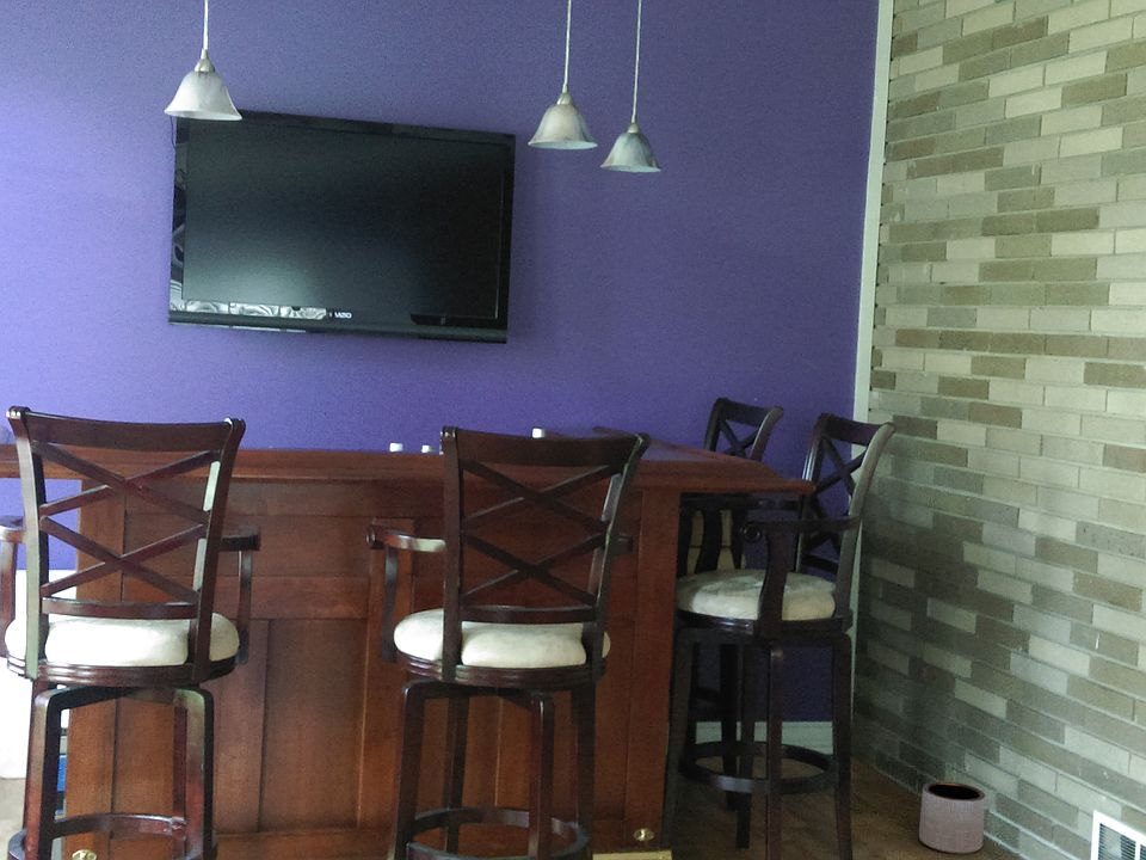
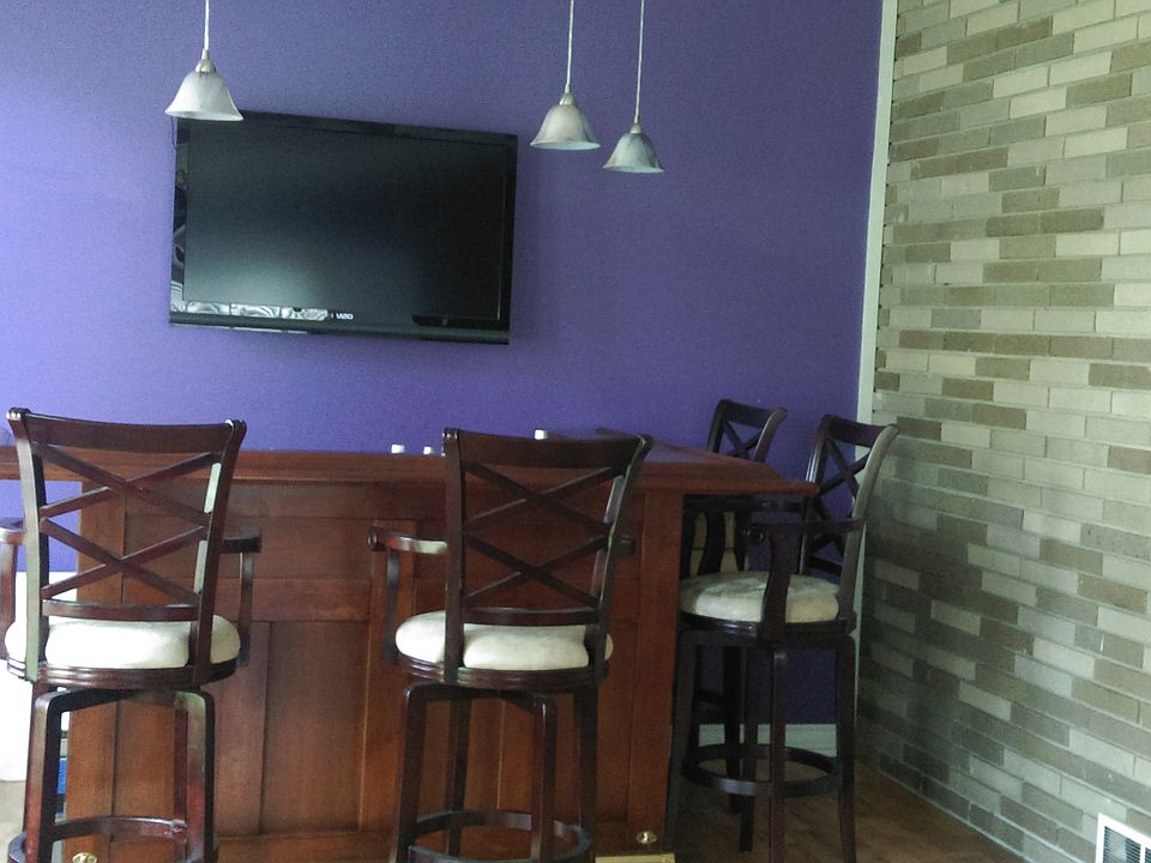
- planter (951, 817)
